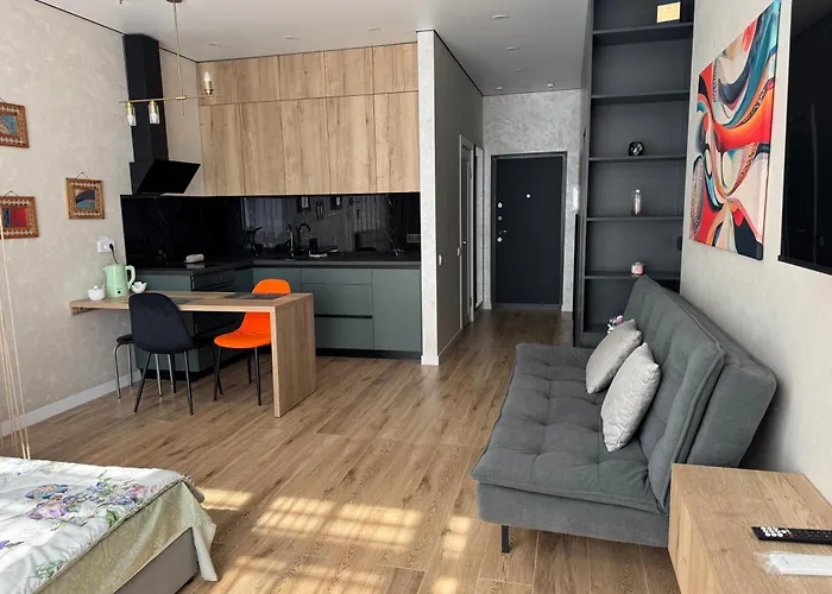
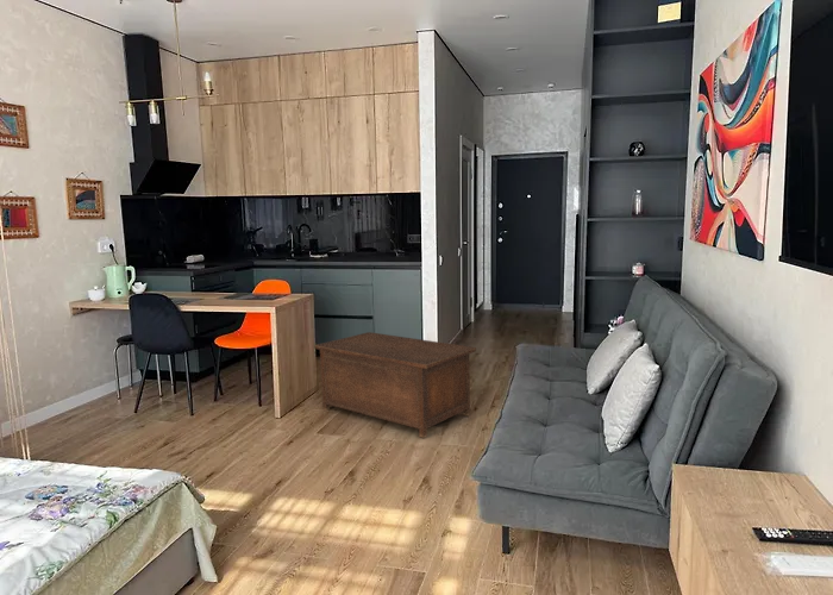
+ cabinet (394, 378)
